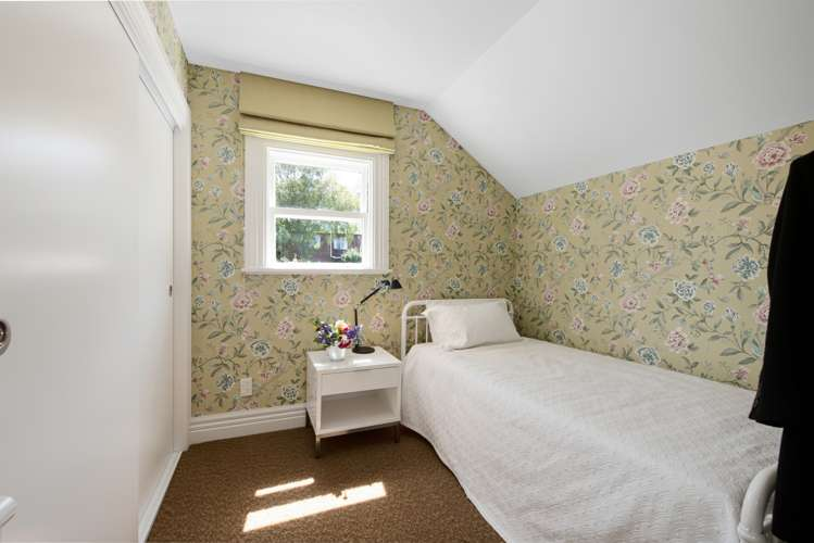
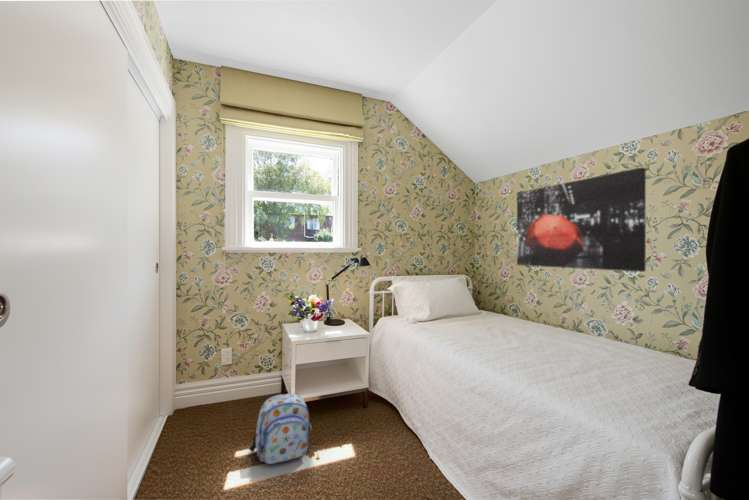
+ wall art (569, 225)
+ backpack (283, 426)
